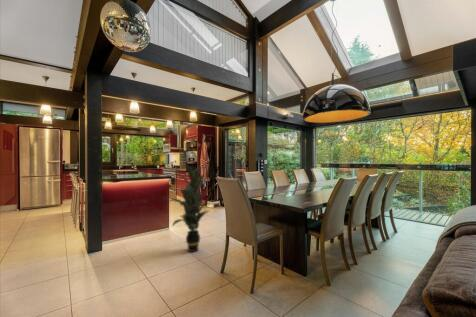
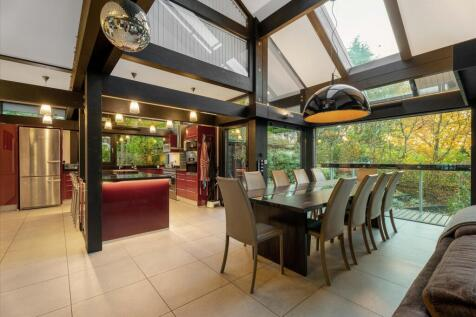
- indoor plant (189, 205)
